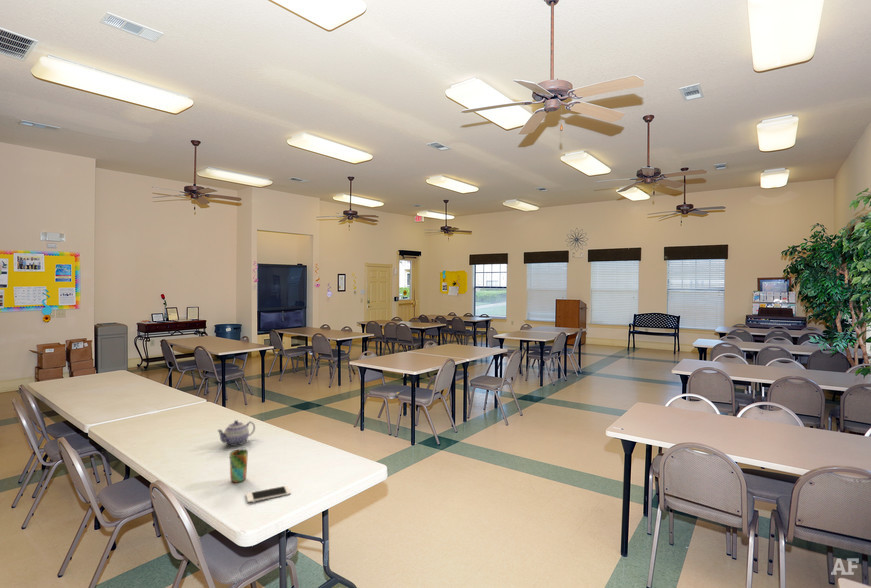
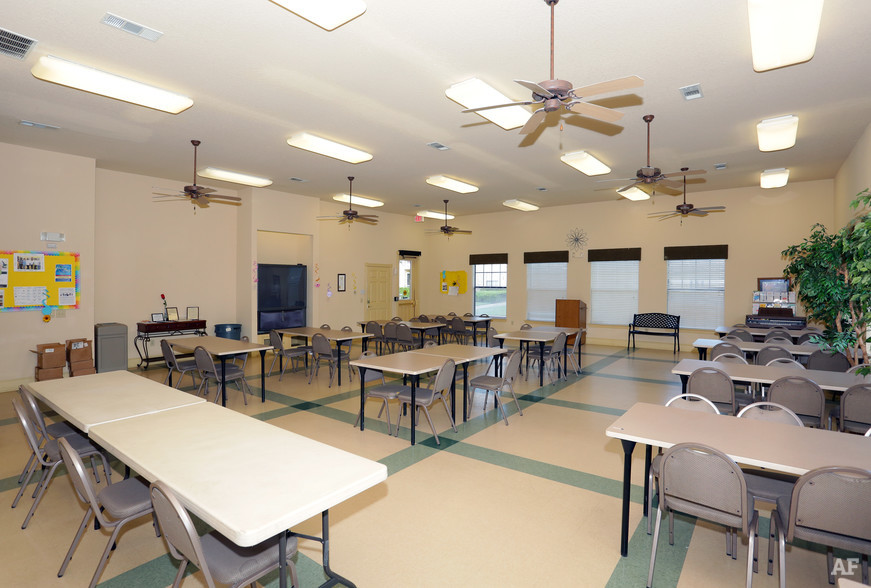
- cup (238, 466)
- cell phone (268, 493)
- teapot (236, 431)
